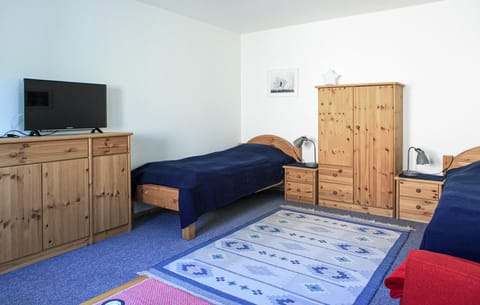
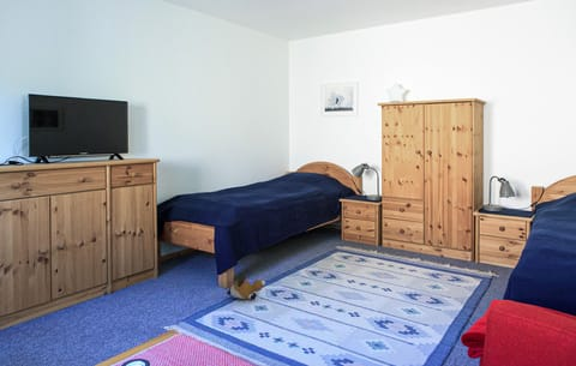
+ plush toy (246, 286)
